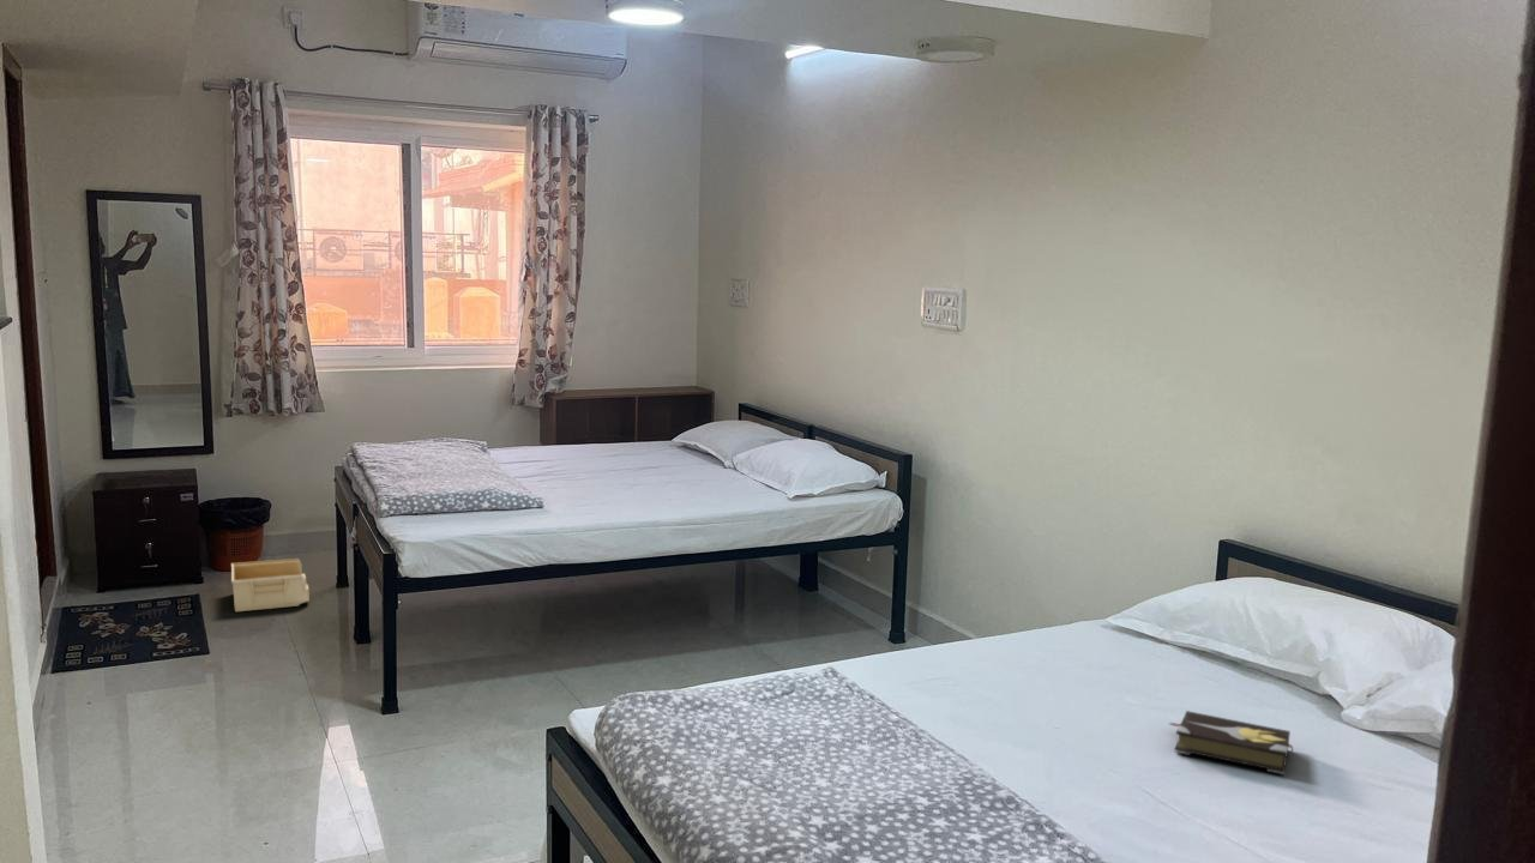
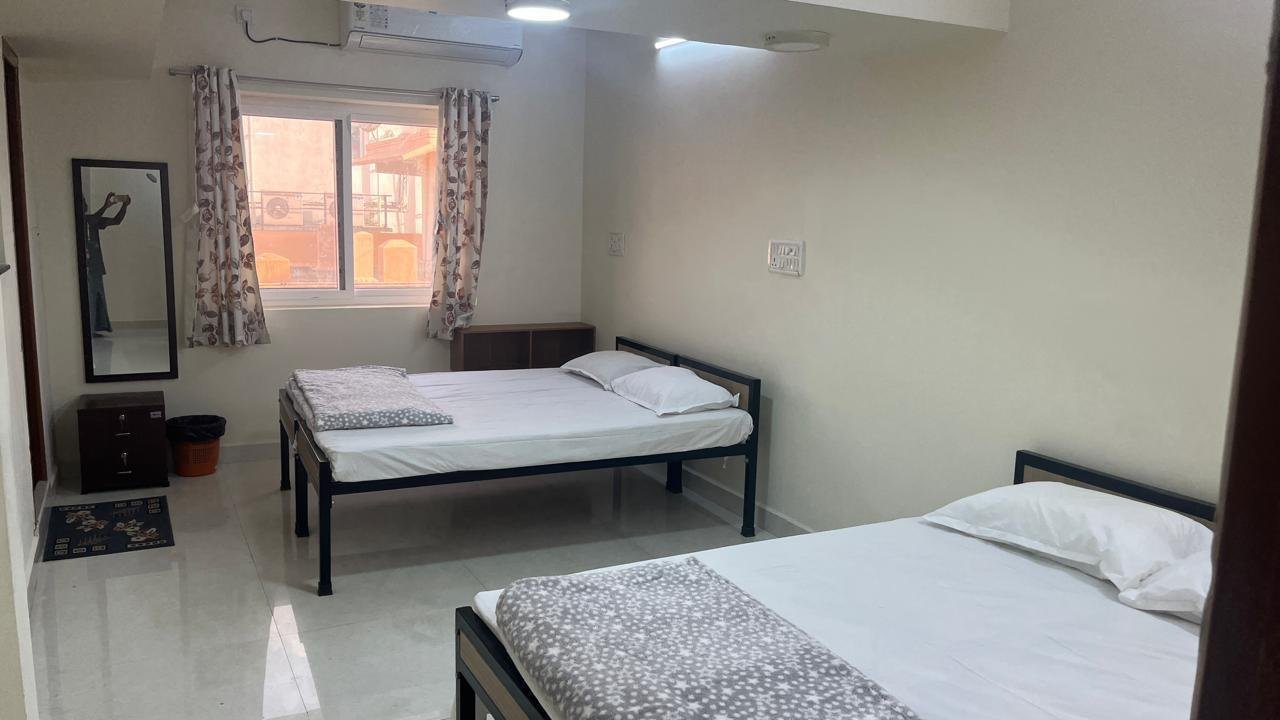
- storage bin (270, 584)
- hardback book (1233, 738)
